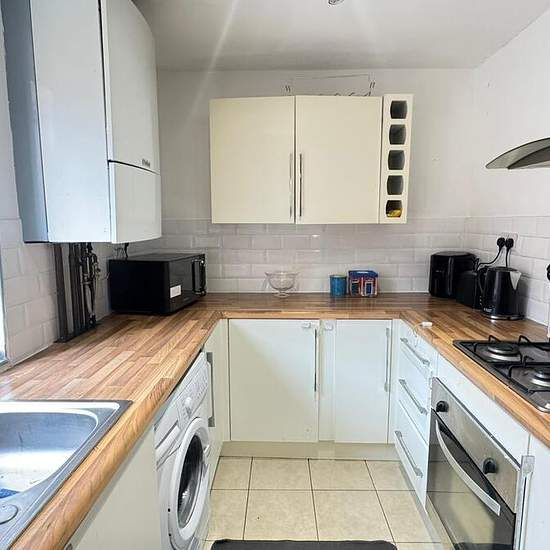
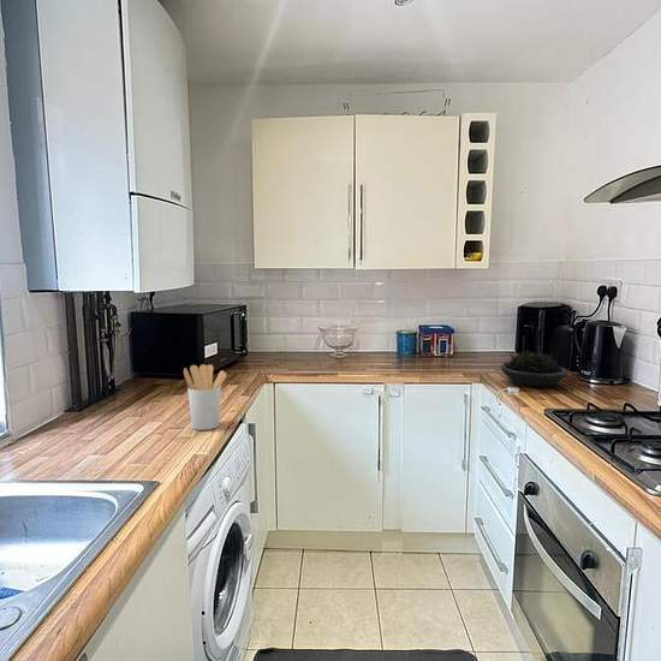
+ utensil holder (203, 394)
+ succulent plant (534, 367)
